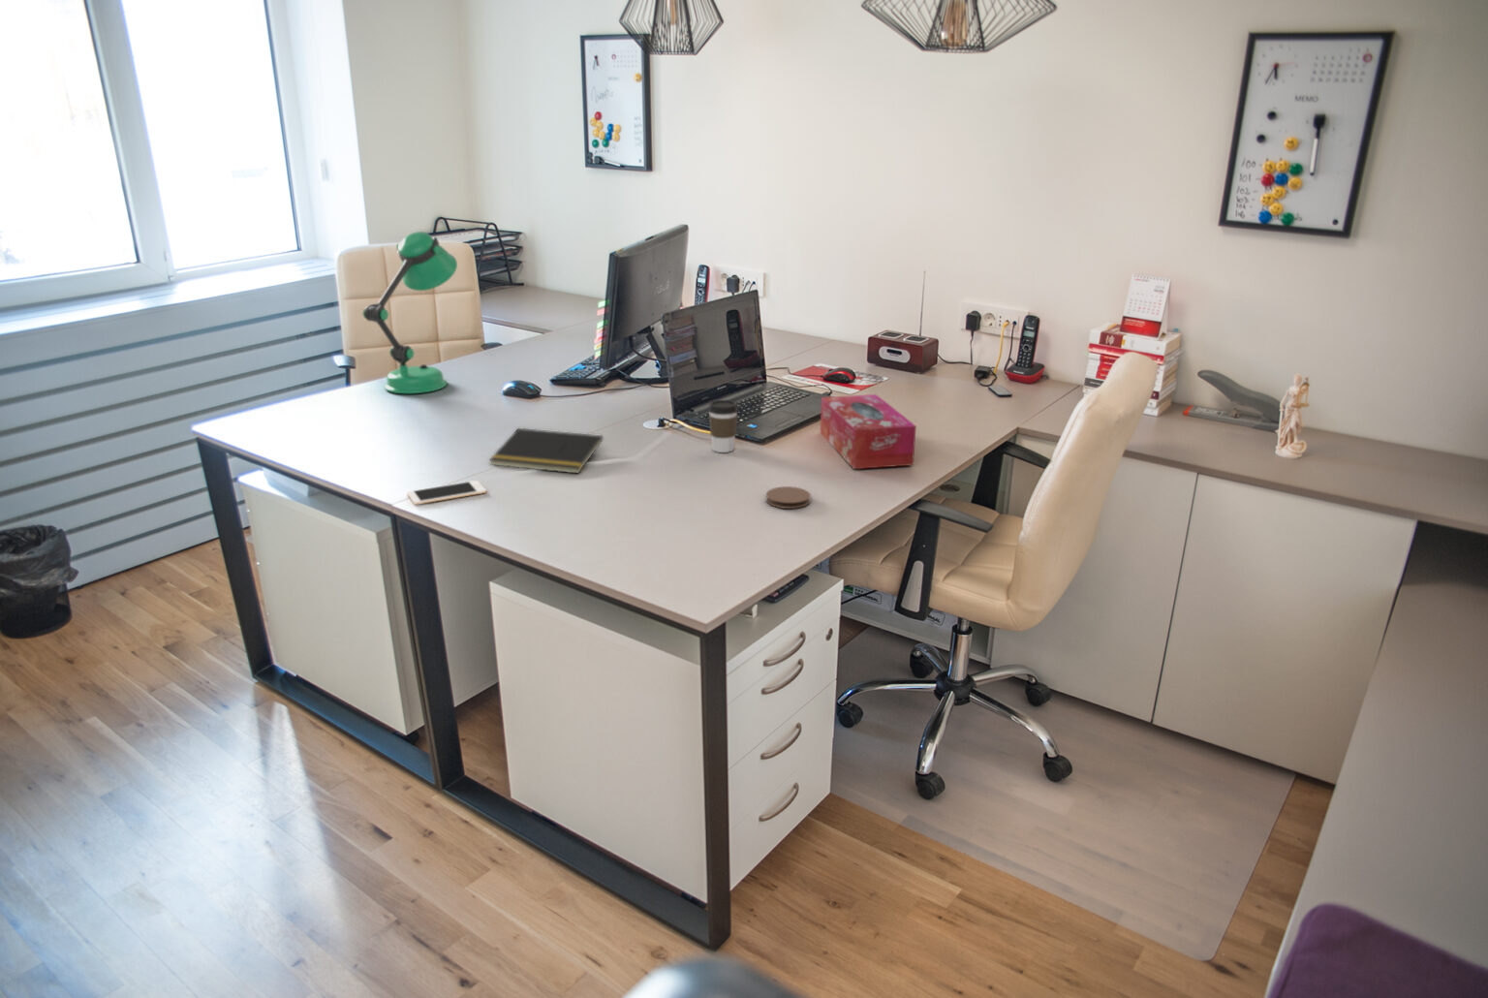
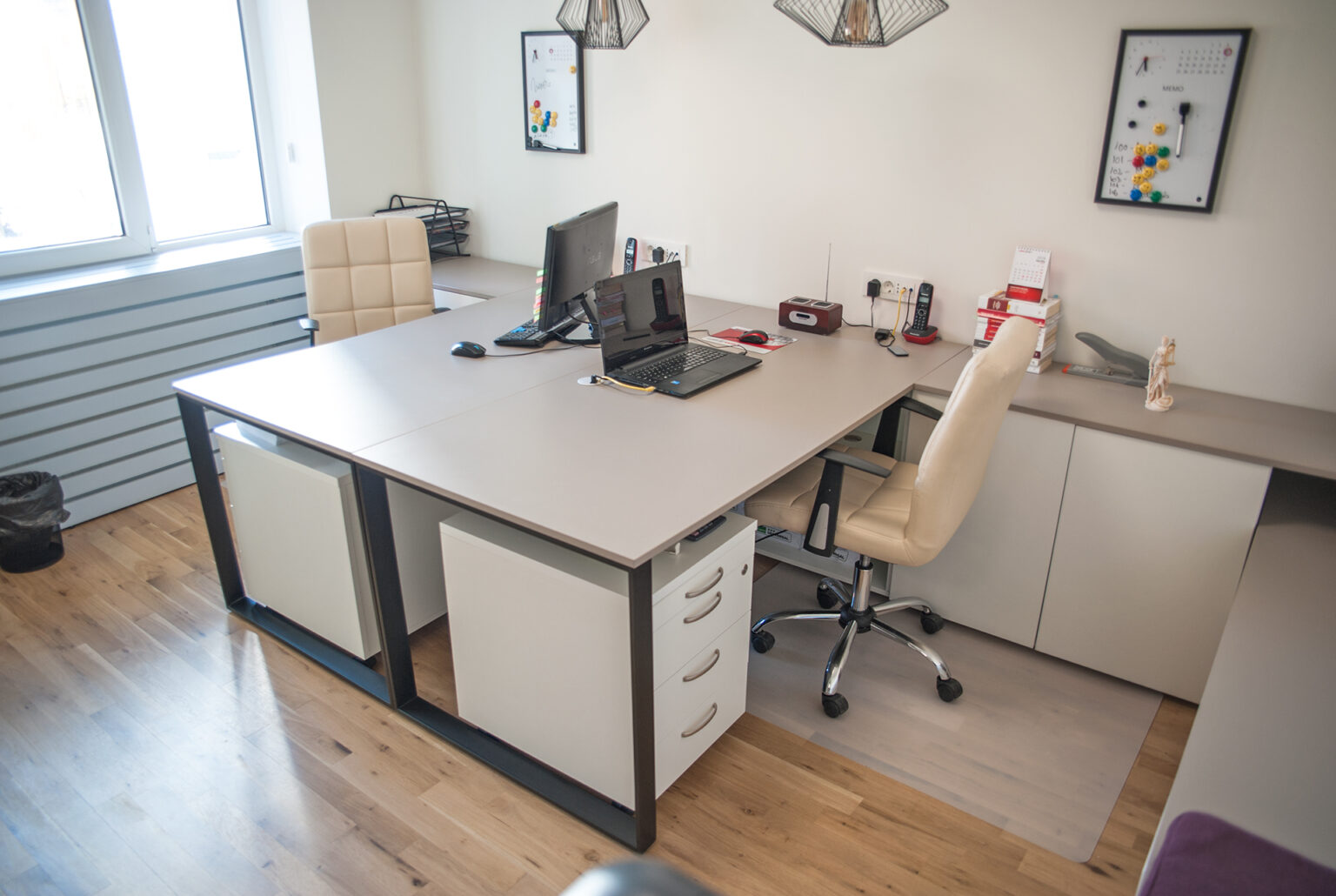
- notepad (547, 450)
- cell phone (447, 492)
- coaster (787, 497)
- tissue box (865, 429)
- desk lamp (414, 290)
- coffee cup (723, 427)
